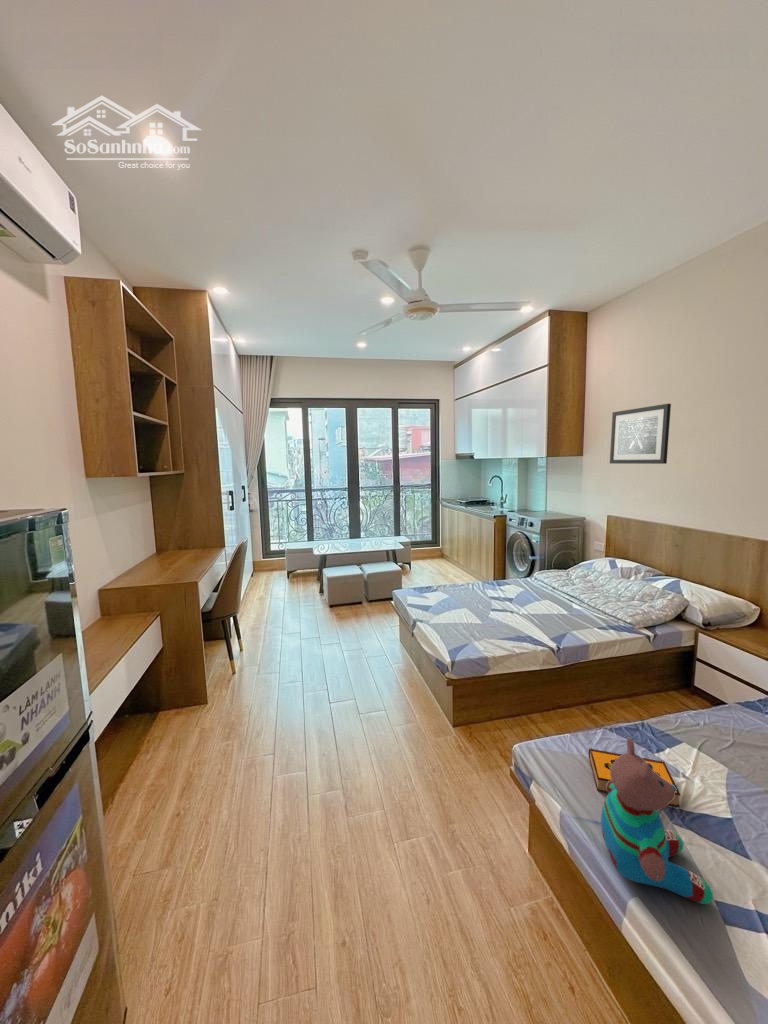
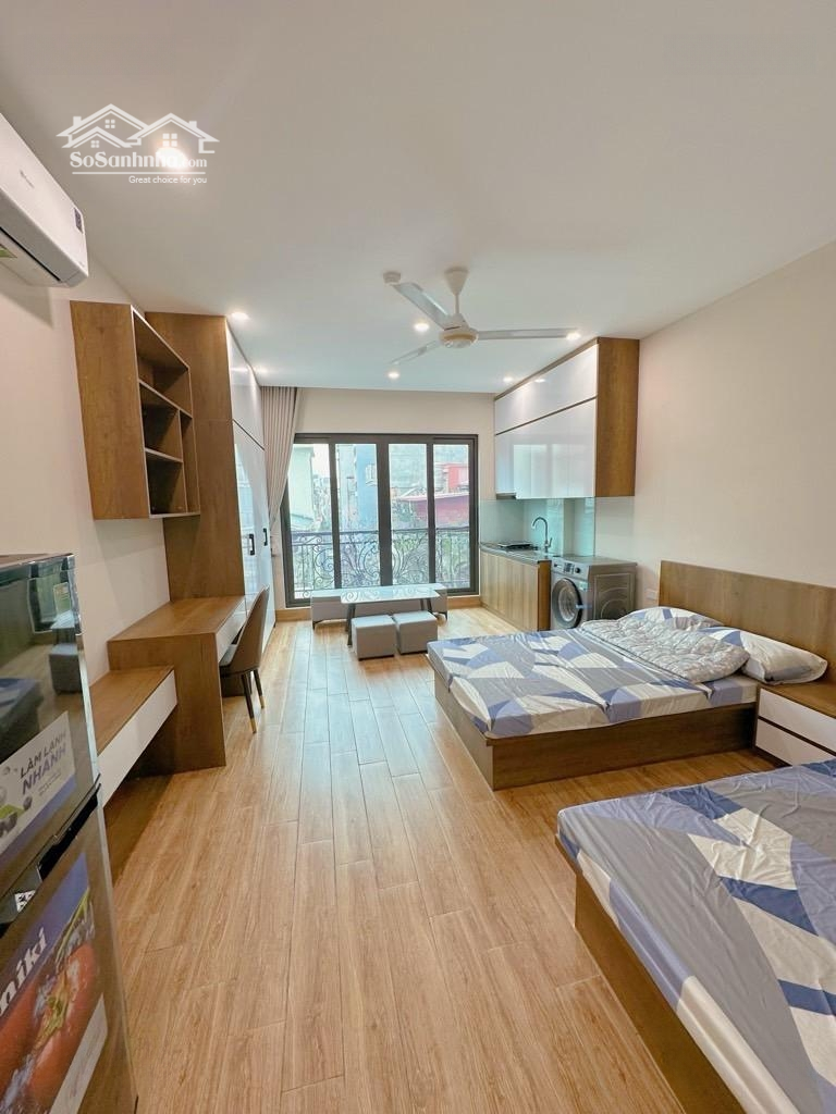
- hardback book (644, 760)
- wall art (637, 436)
- teddy bear (653, 811)
